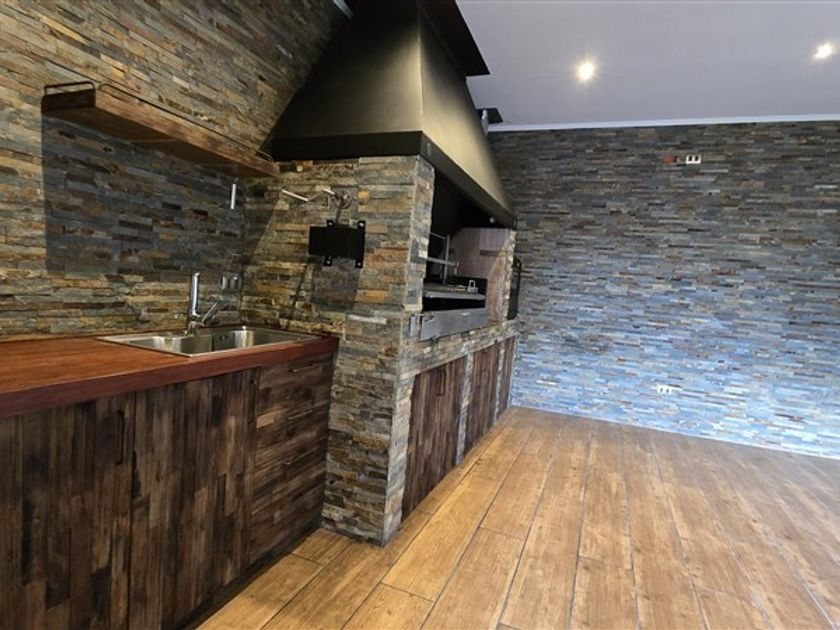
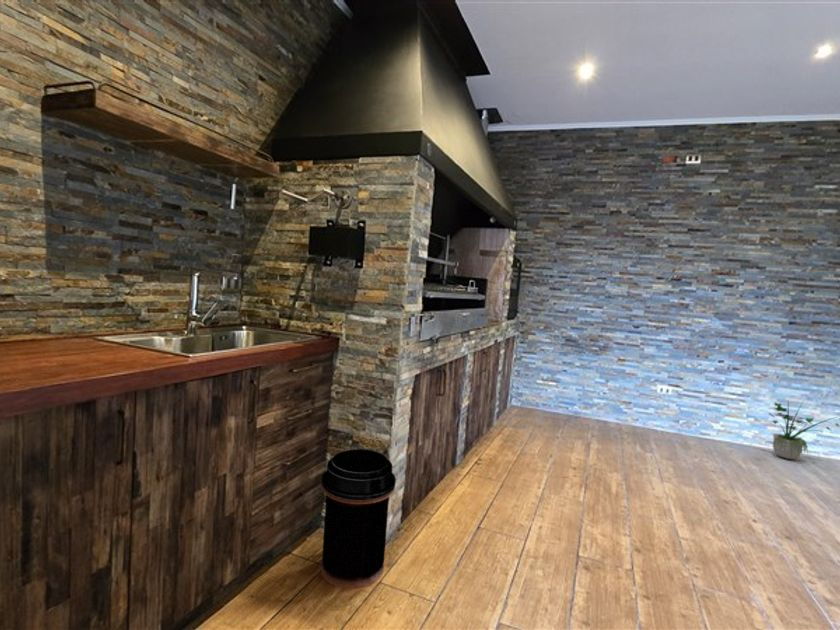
+ potted plant (801, 426)
+ trash can (356, 514)
